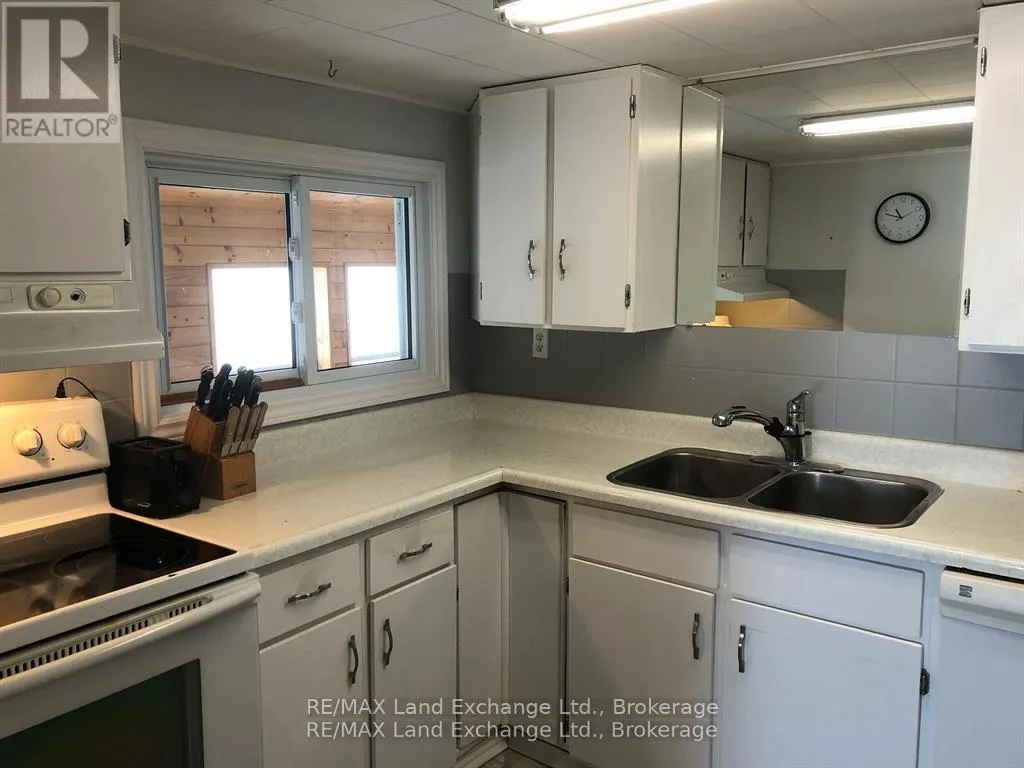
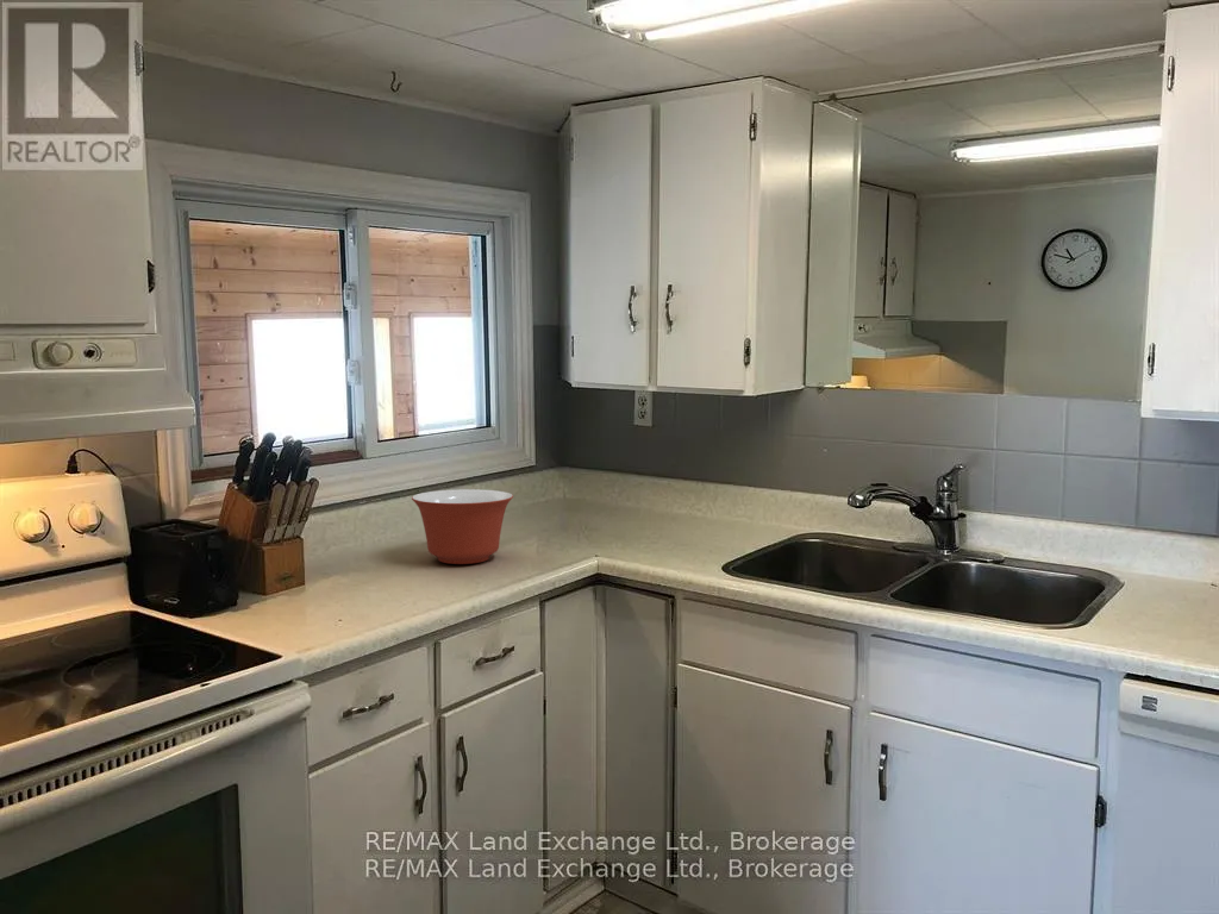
+ mixing bowl (463, 527)
